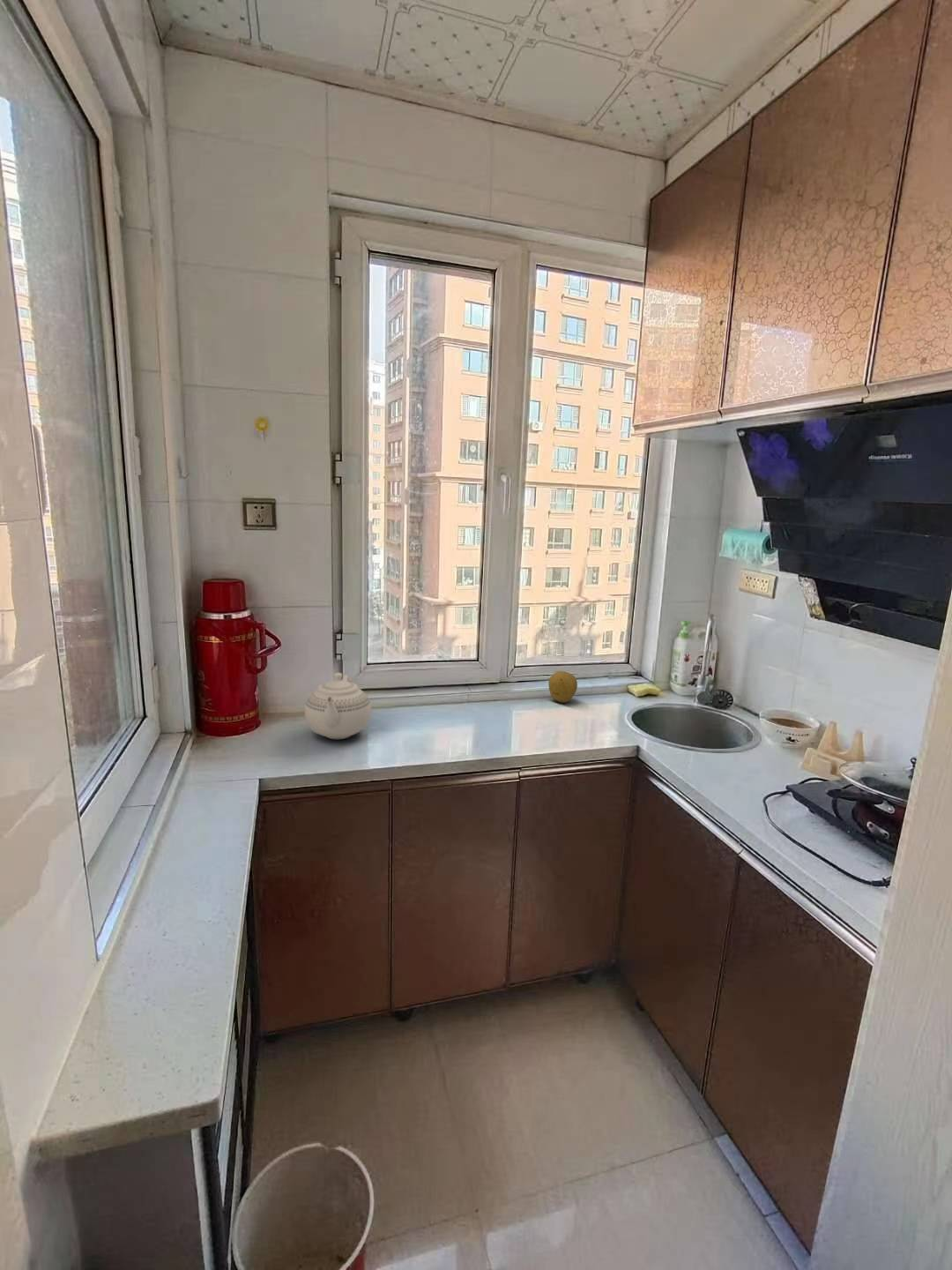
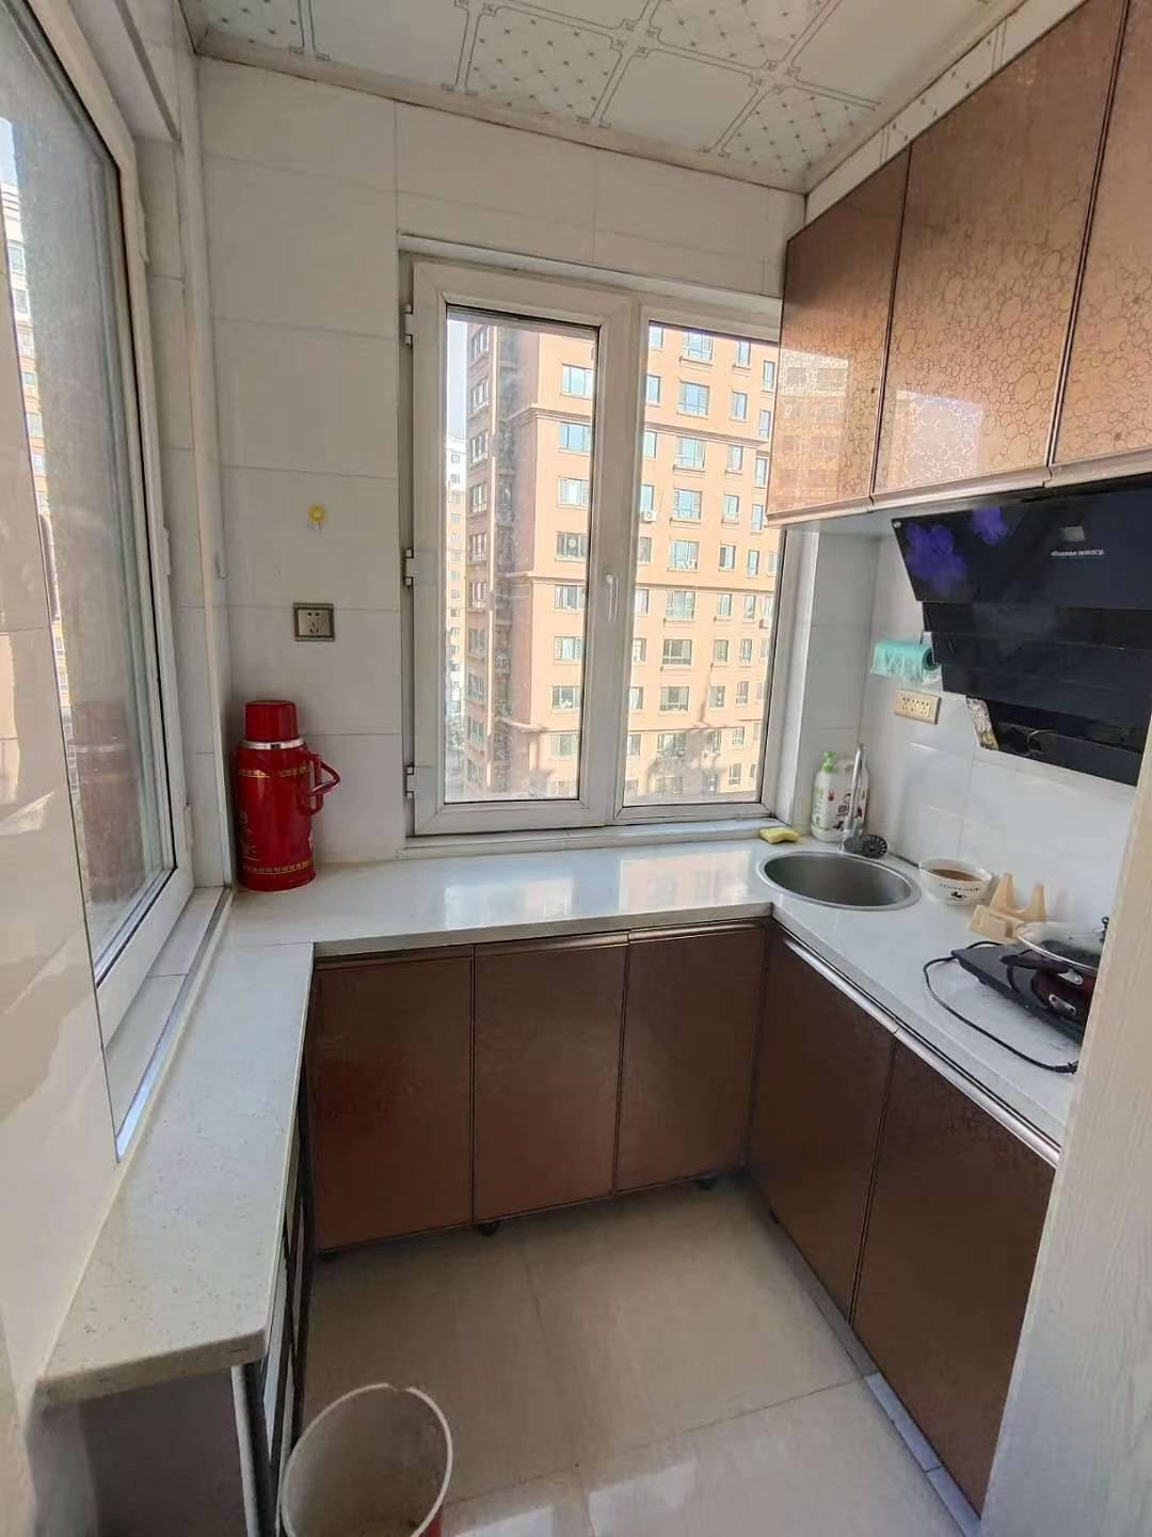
- fruit (562, 686)
- teapot (338, 703)
